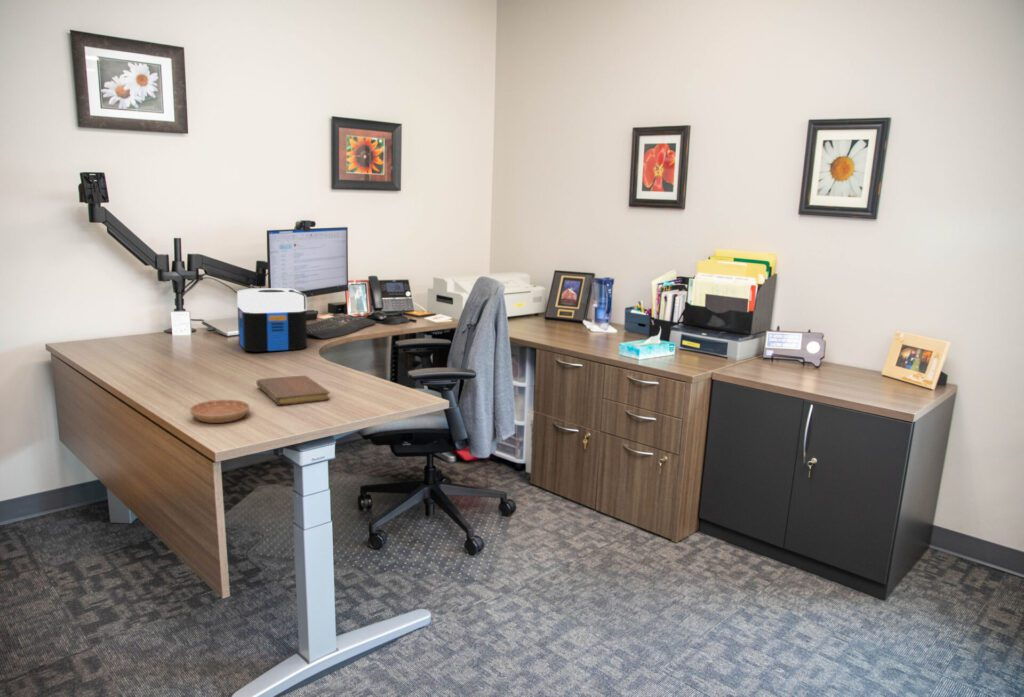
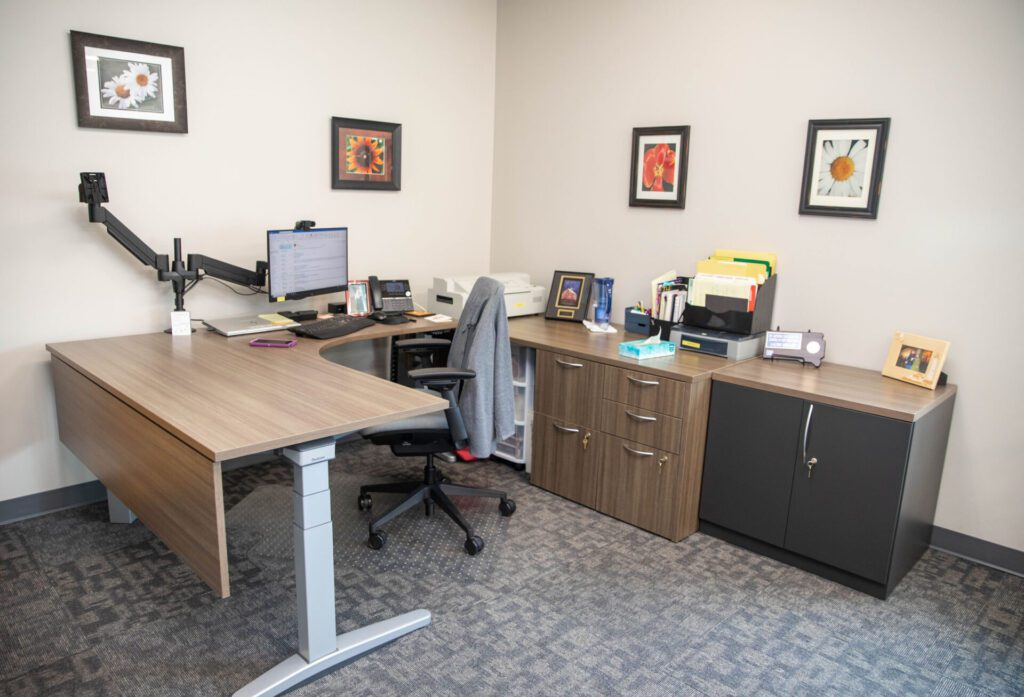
- notebook (292, 389)
- saucer (220, 411)
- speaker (271, 316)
